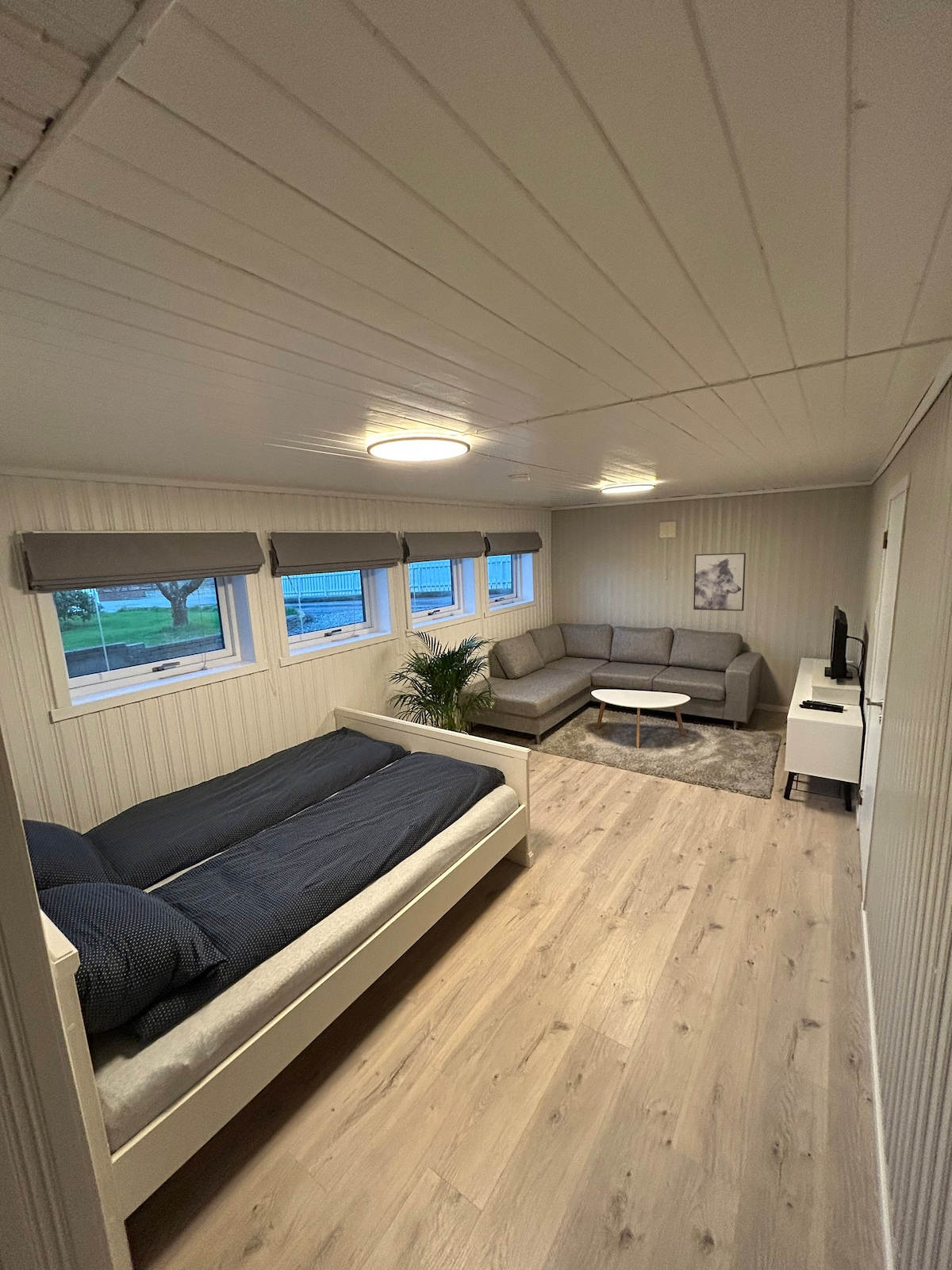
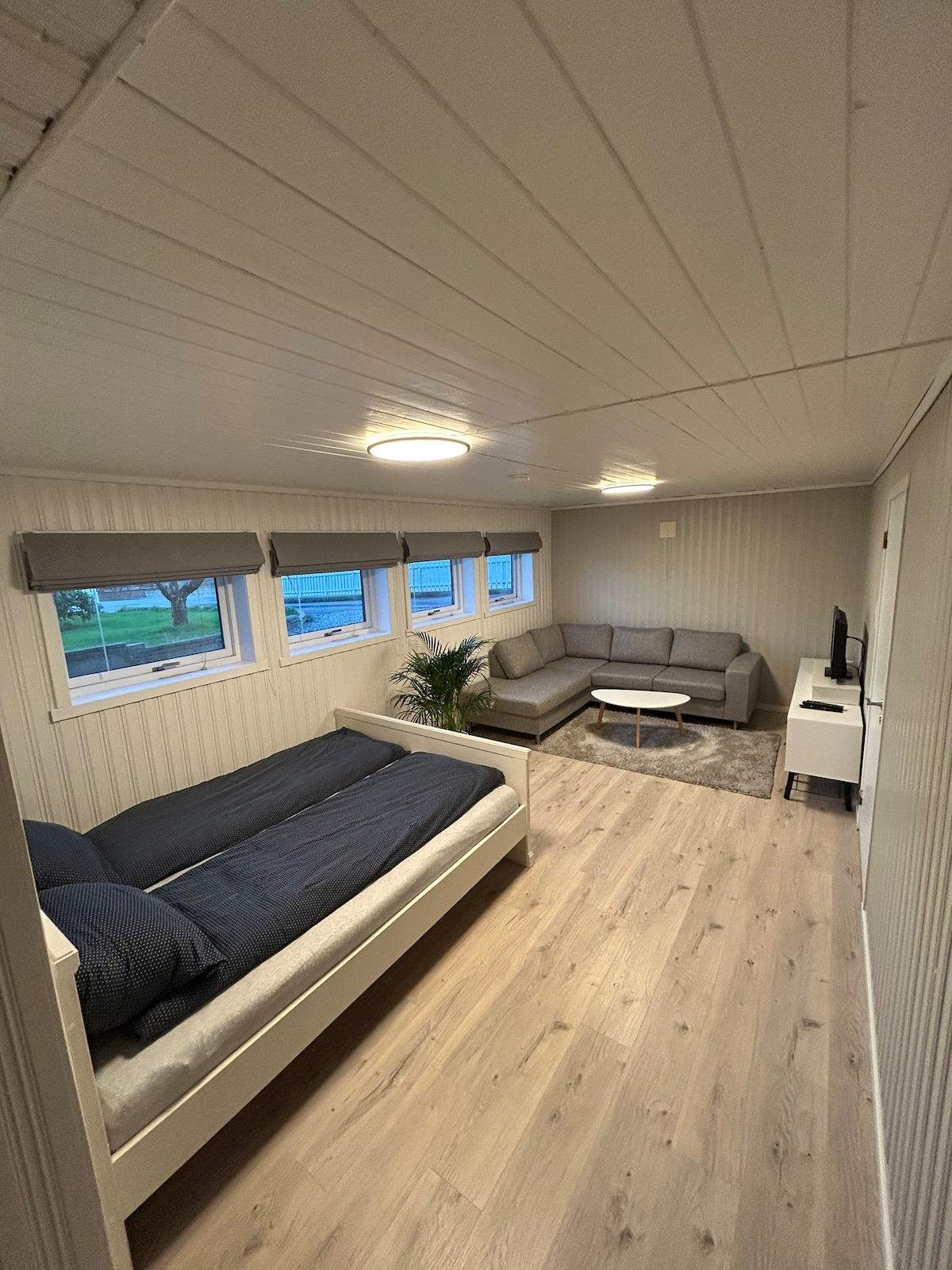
- wall art (719, 582)
